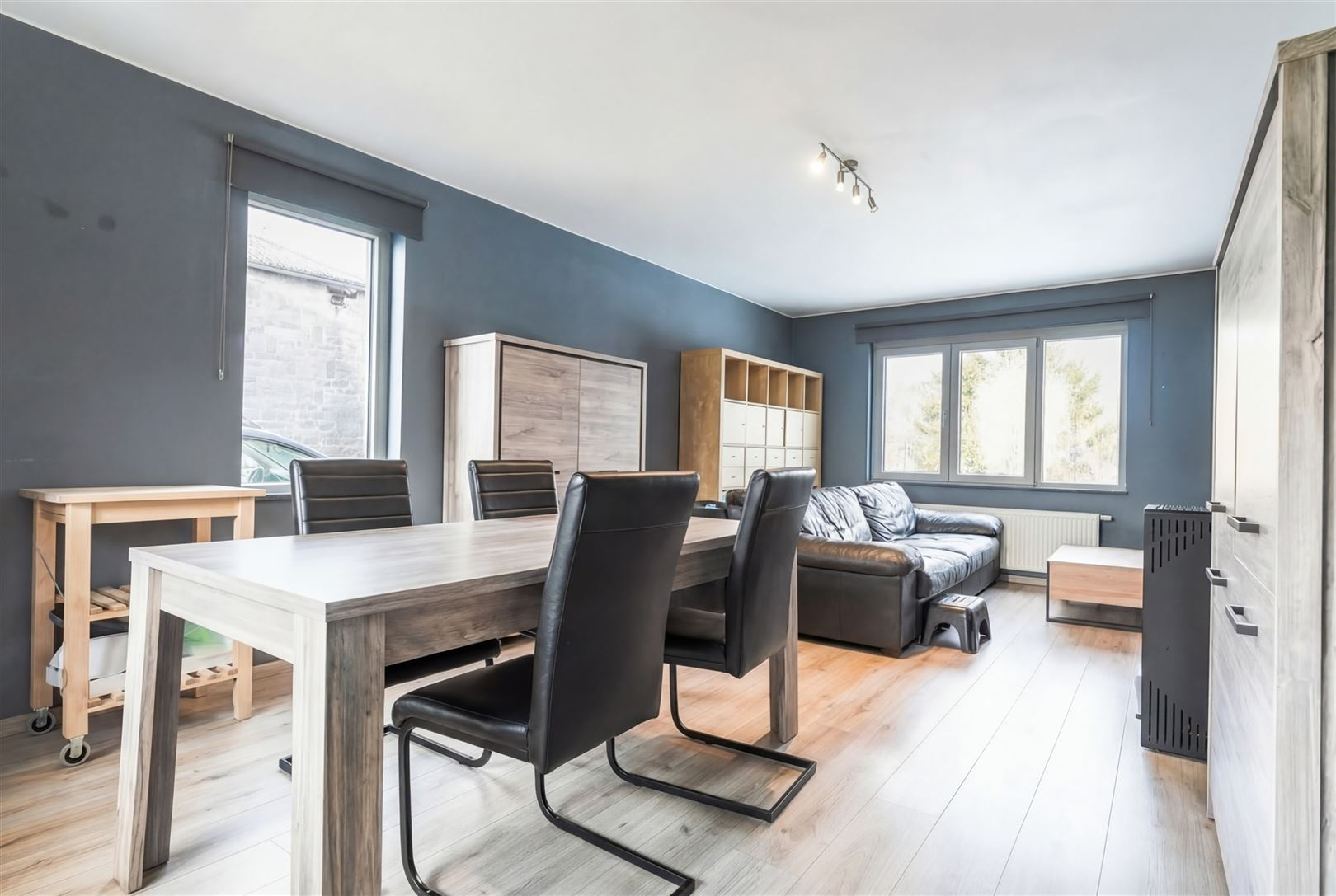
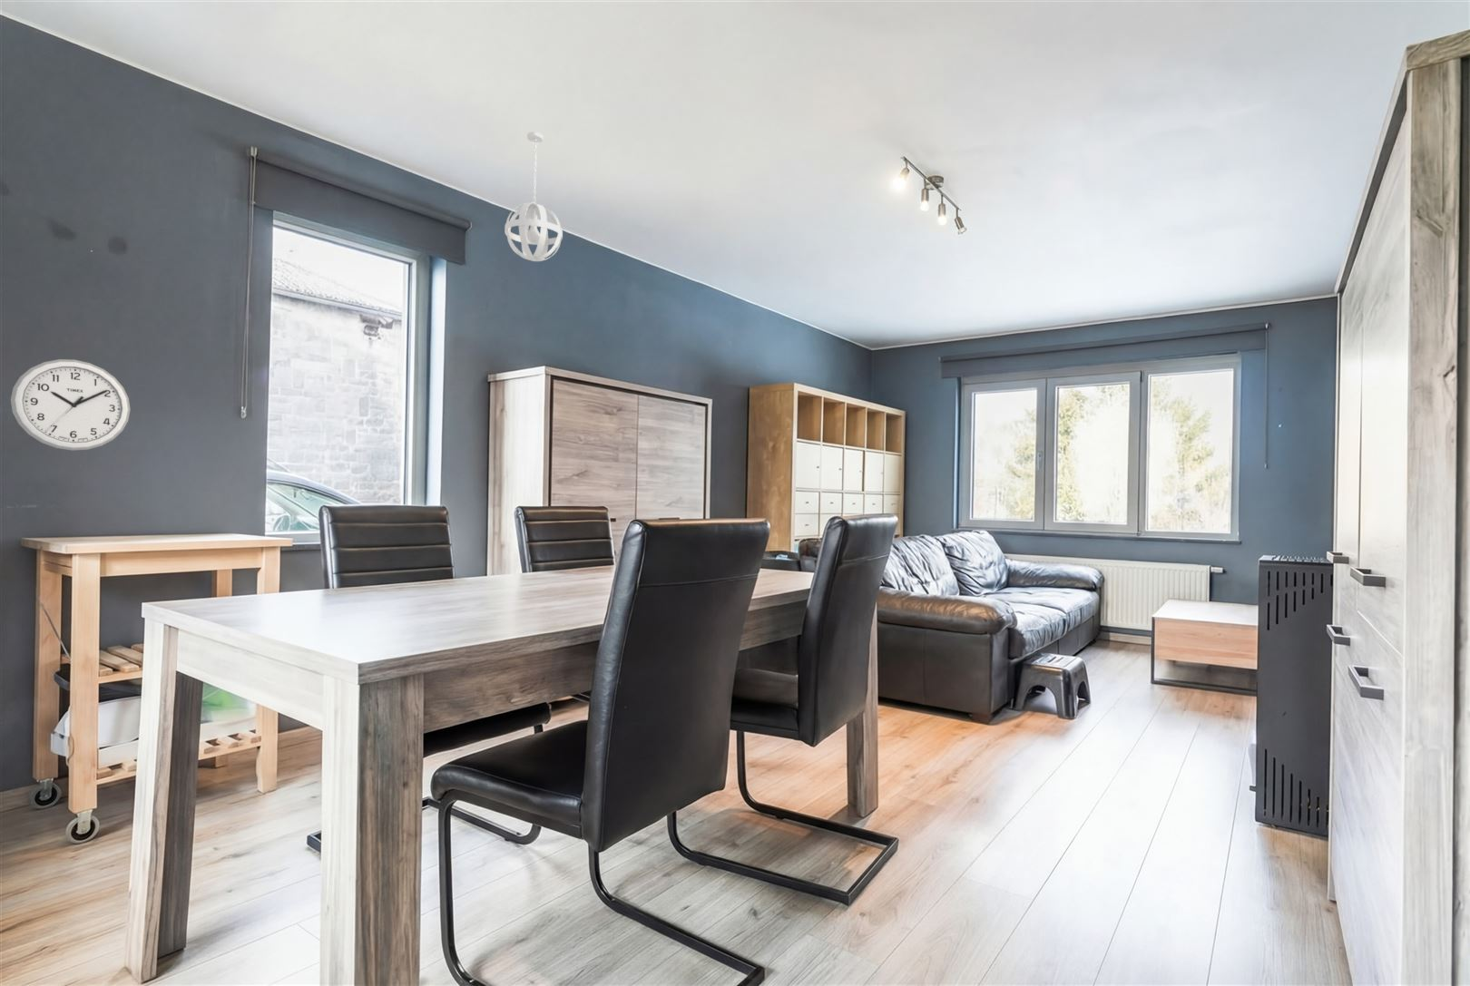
+ wall clock (74, 405)
+ pendant light (535, 198)
